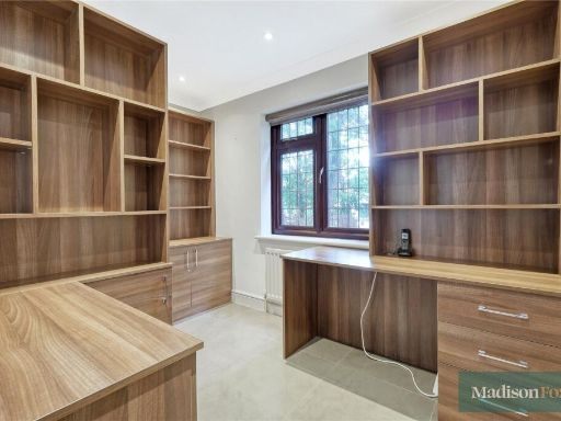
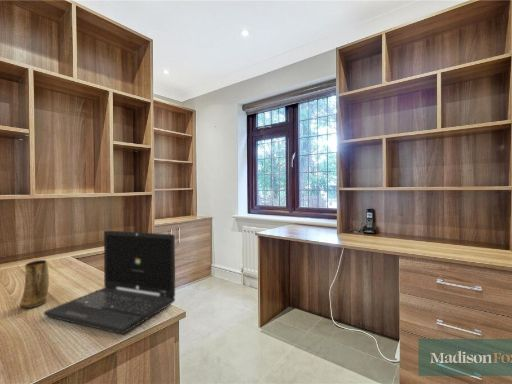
+ laptop (113, 273)
+ mug (34, 284)
